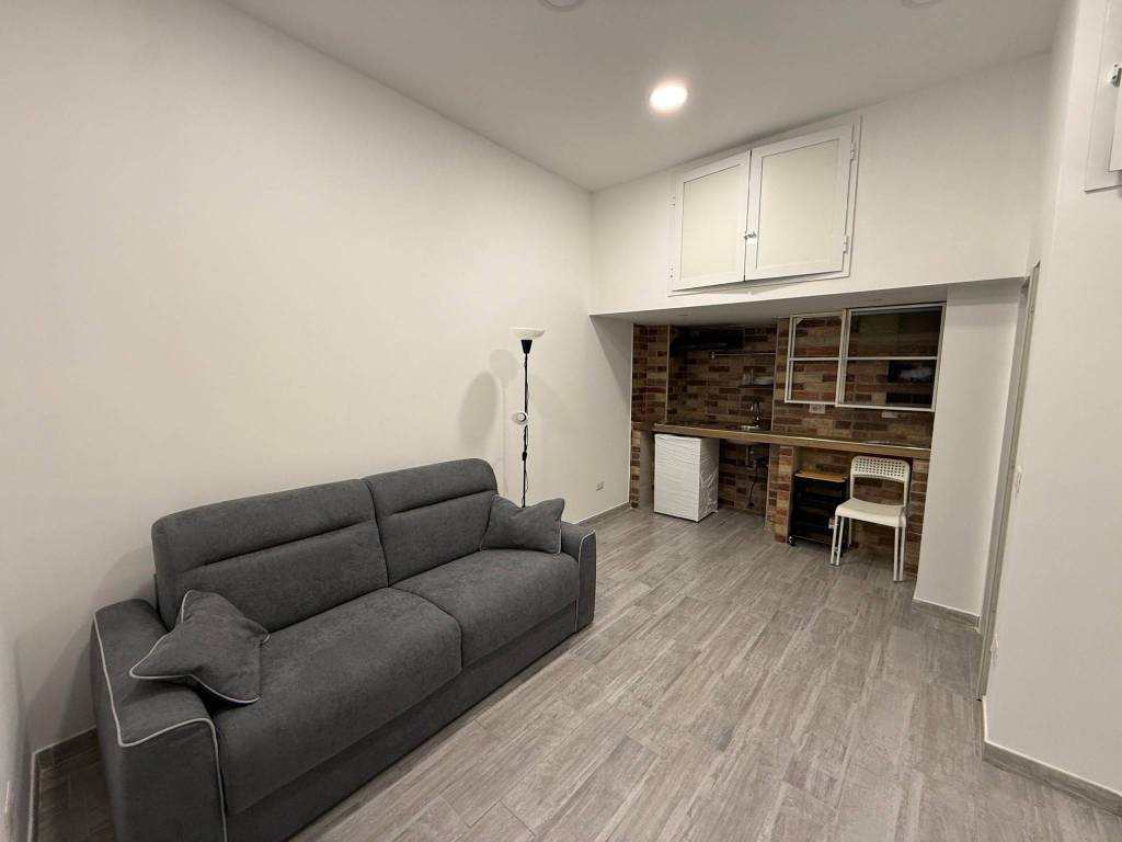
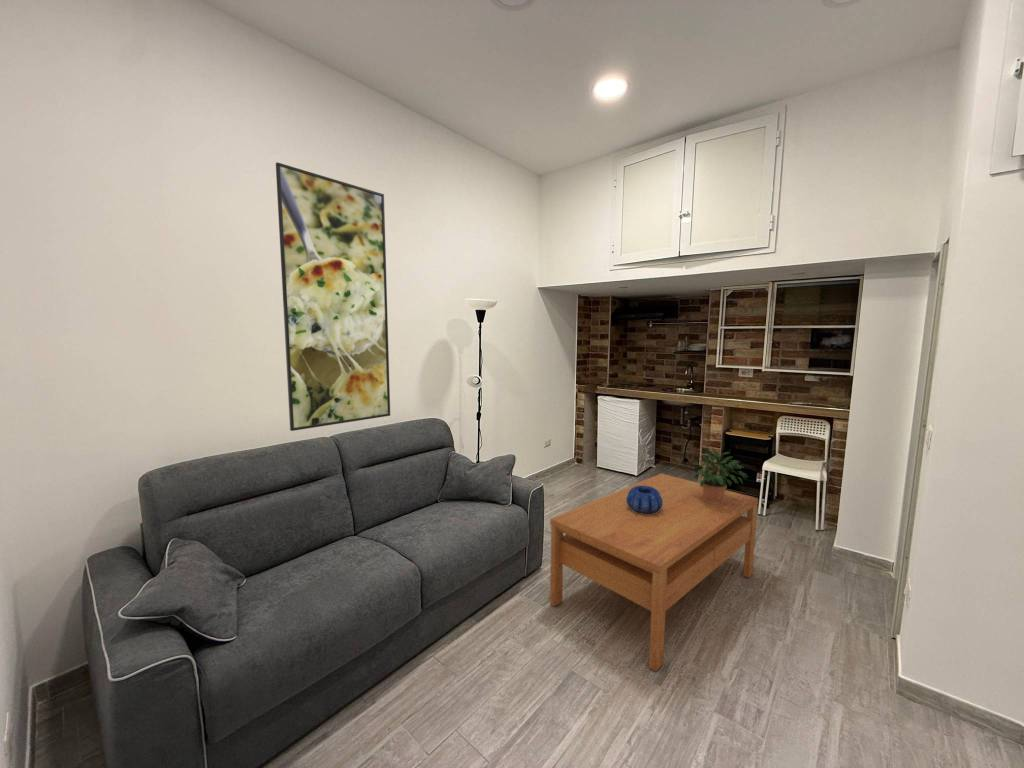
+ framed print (340, 304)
+ potted plant (718, 472)
+ coffee table (659, 548)
+ decorative bowl (644, 498)
